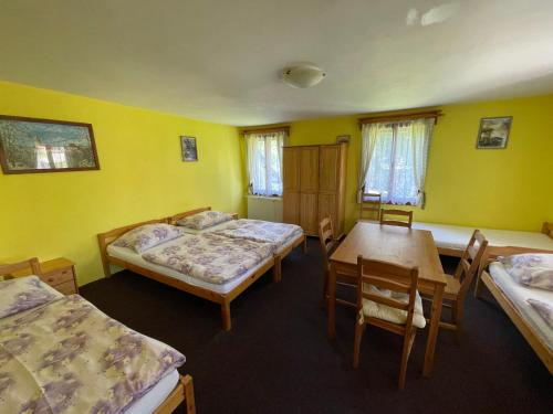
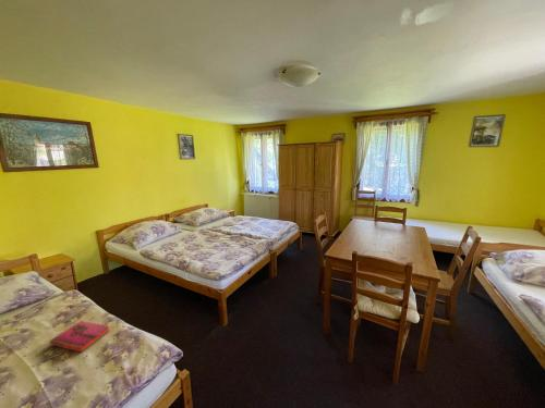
+ hardback book (81, 335)
